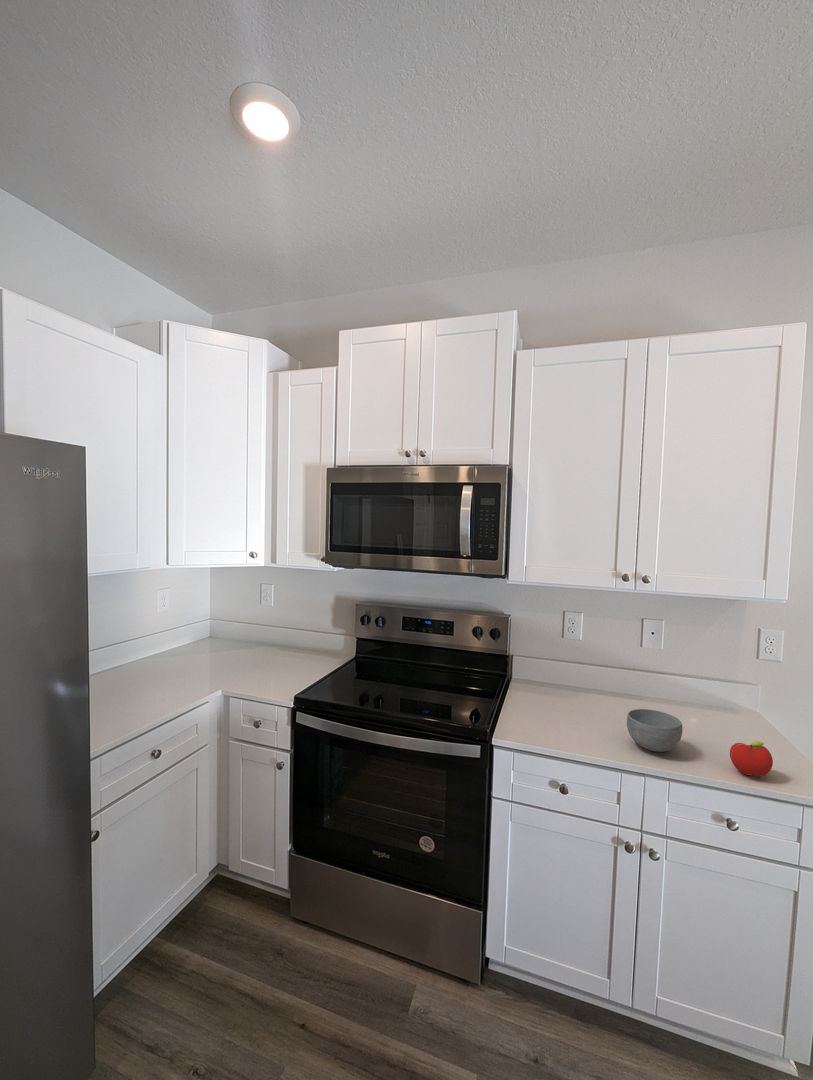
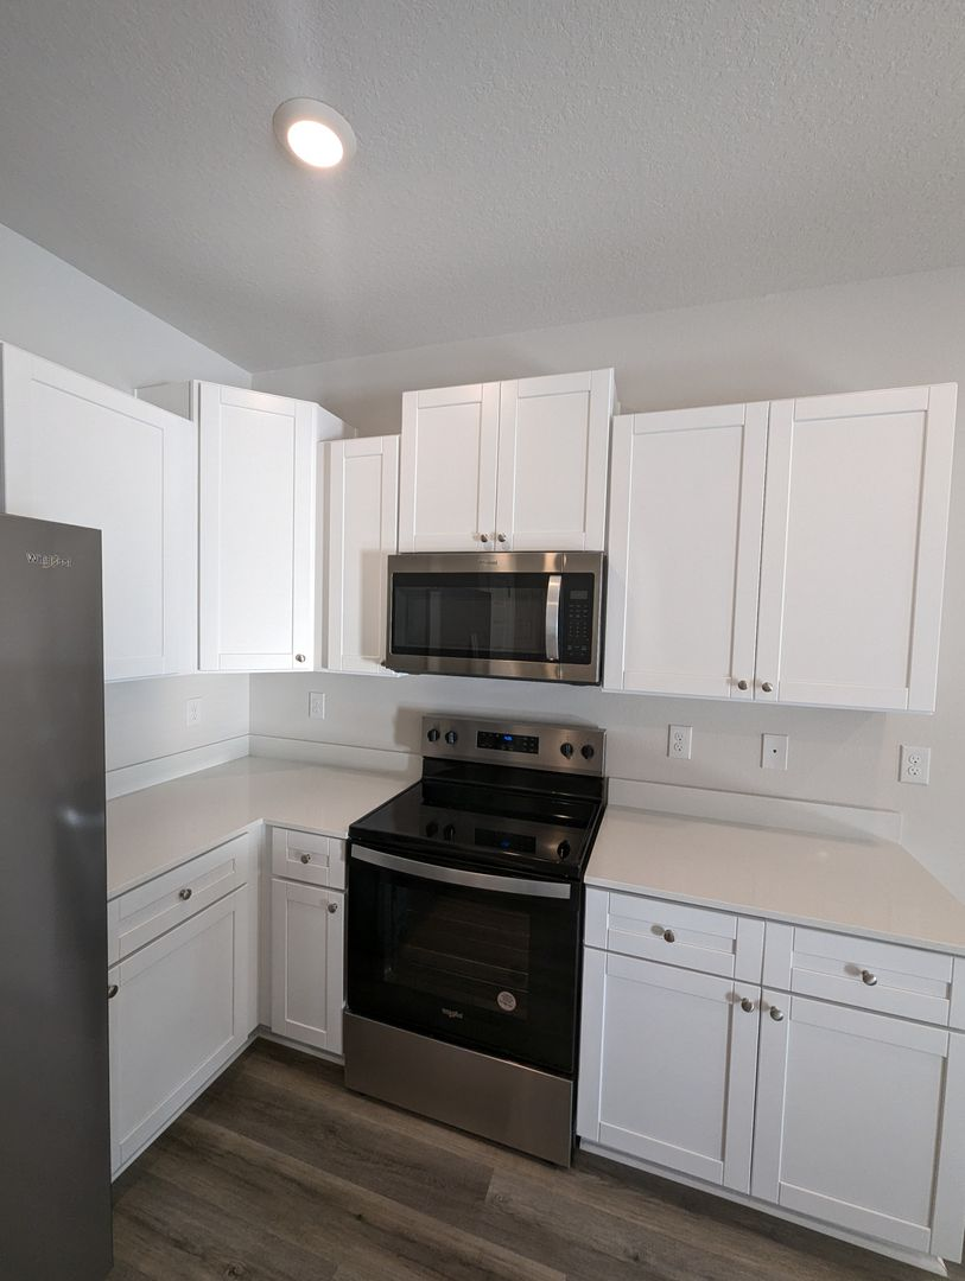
- bowl (653, 732)
- fruit (750, 756)
